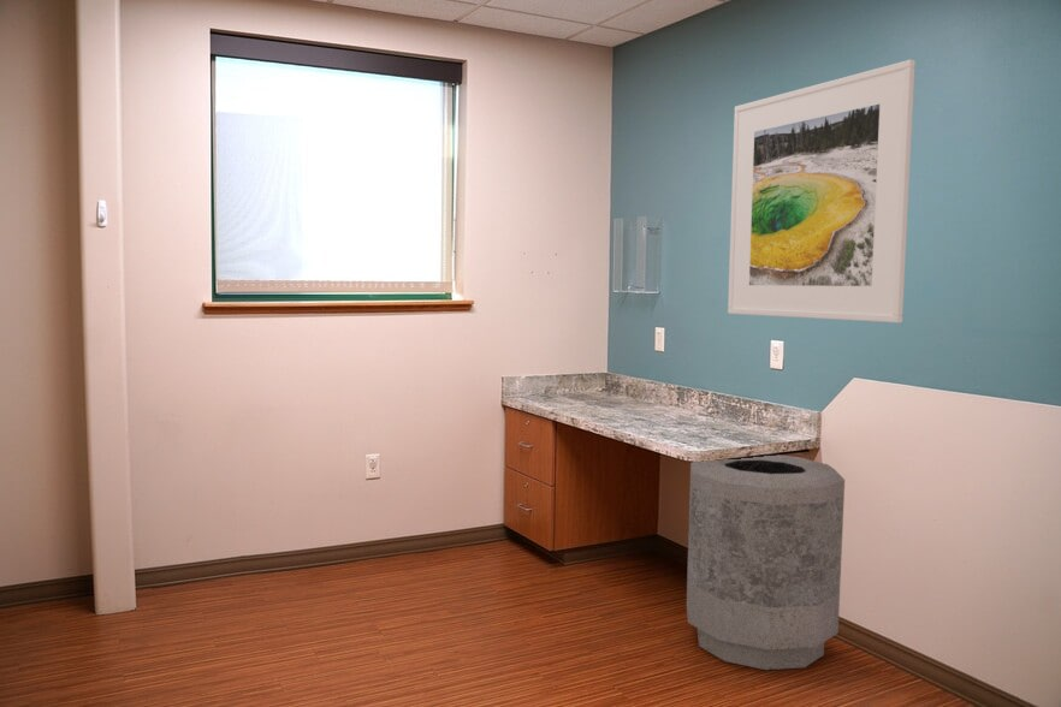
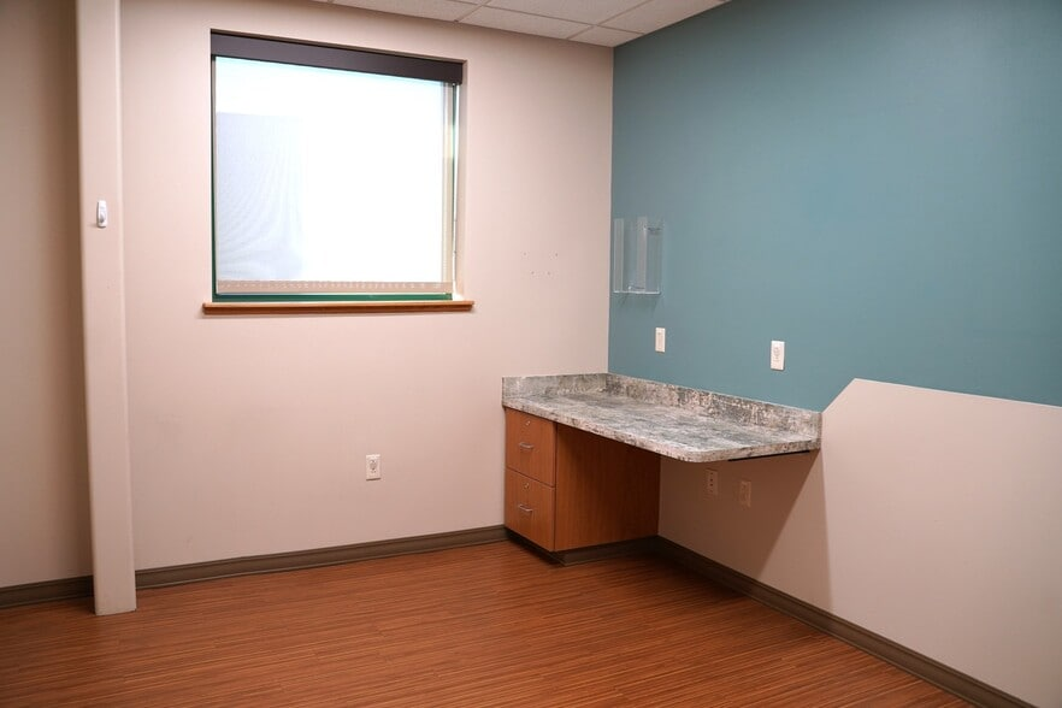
- trash can (761, 553)
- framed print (808, 202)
